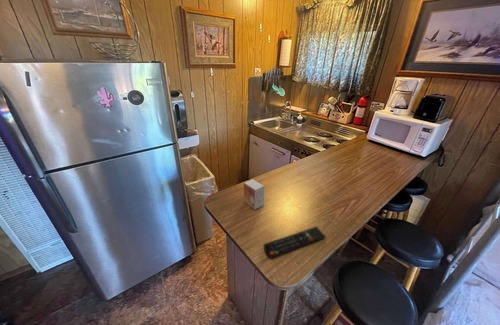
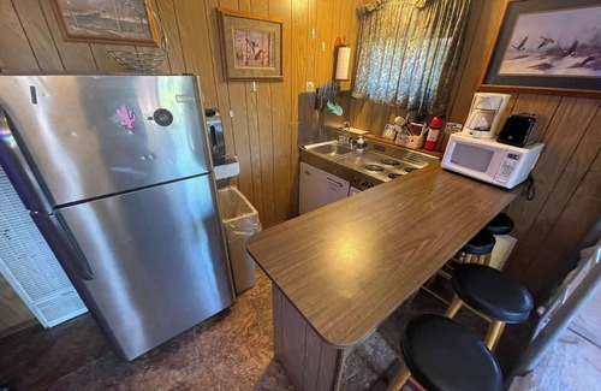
- small box (253, 194)
- remote control (294, 241)
